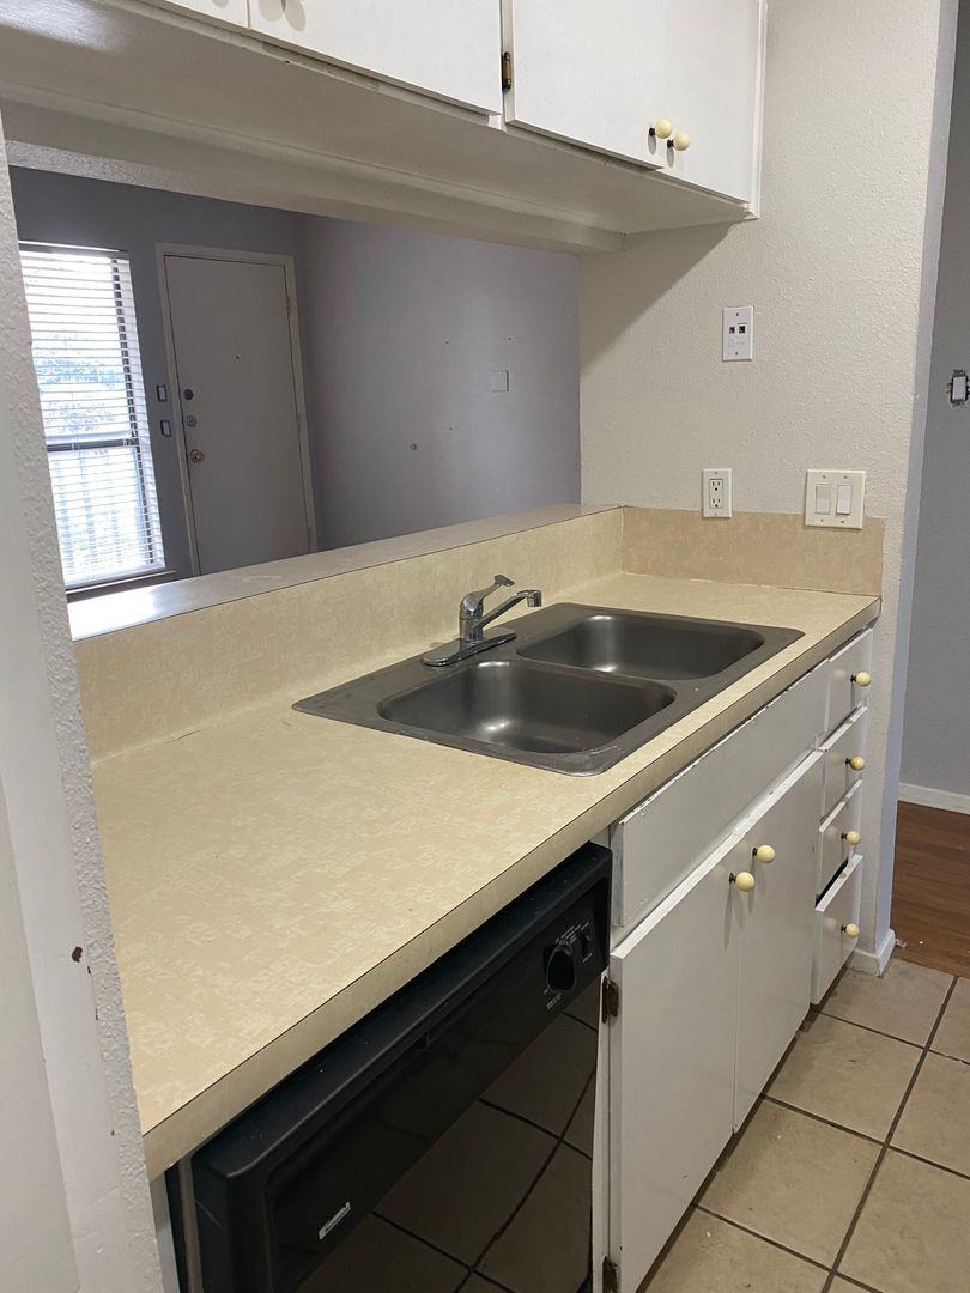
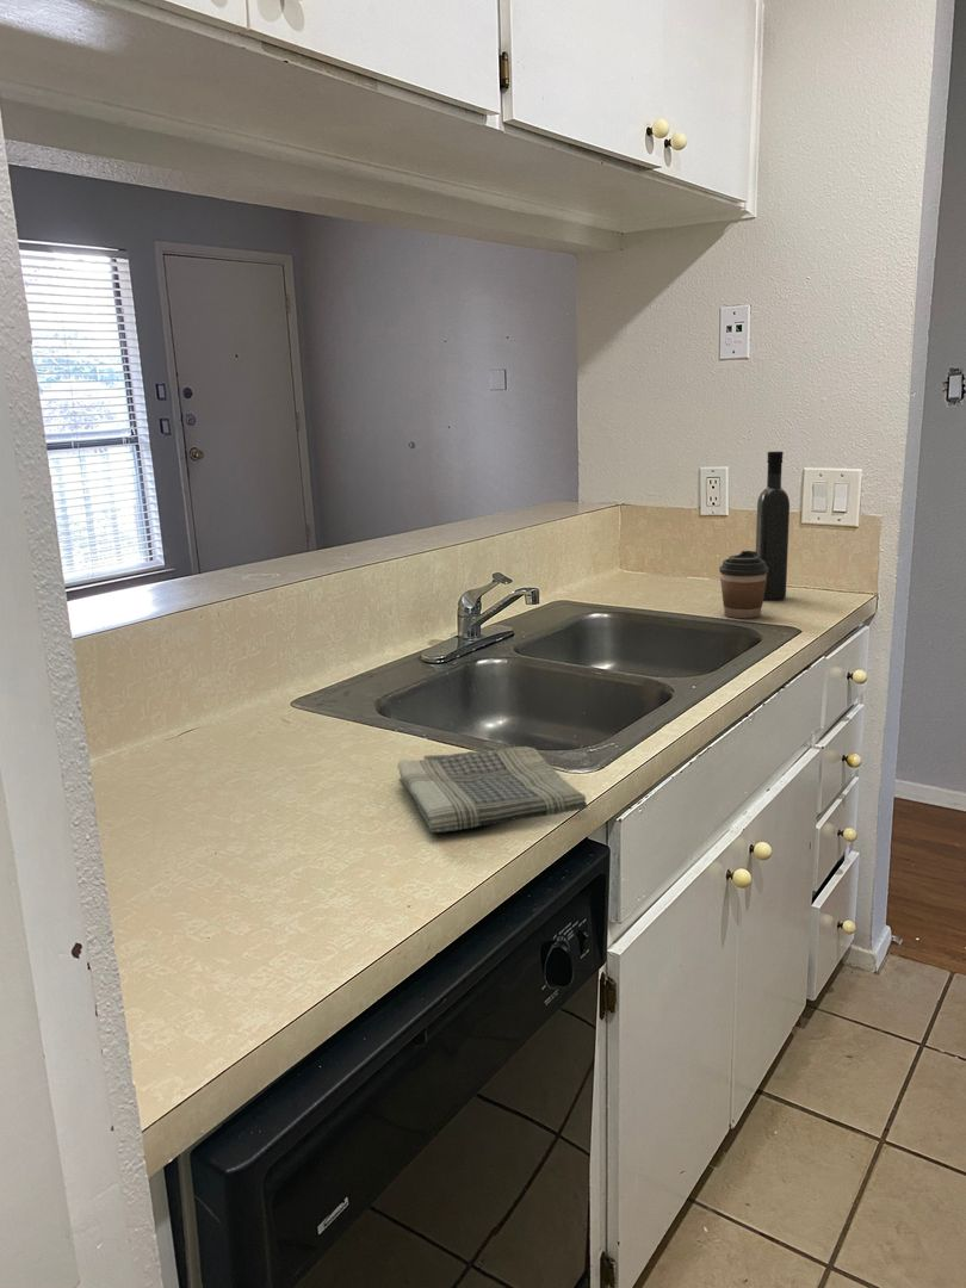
+ coffee cup (743, 583)
+ wine bottle (772, 525)
+ dish towel (487, 780)
